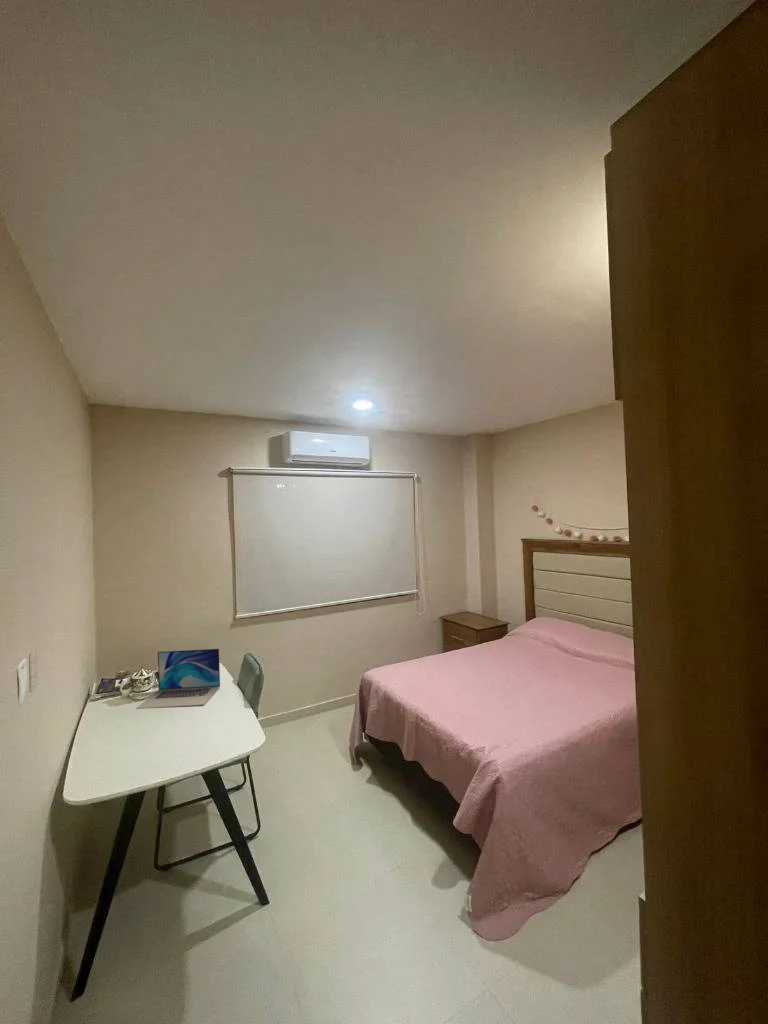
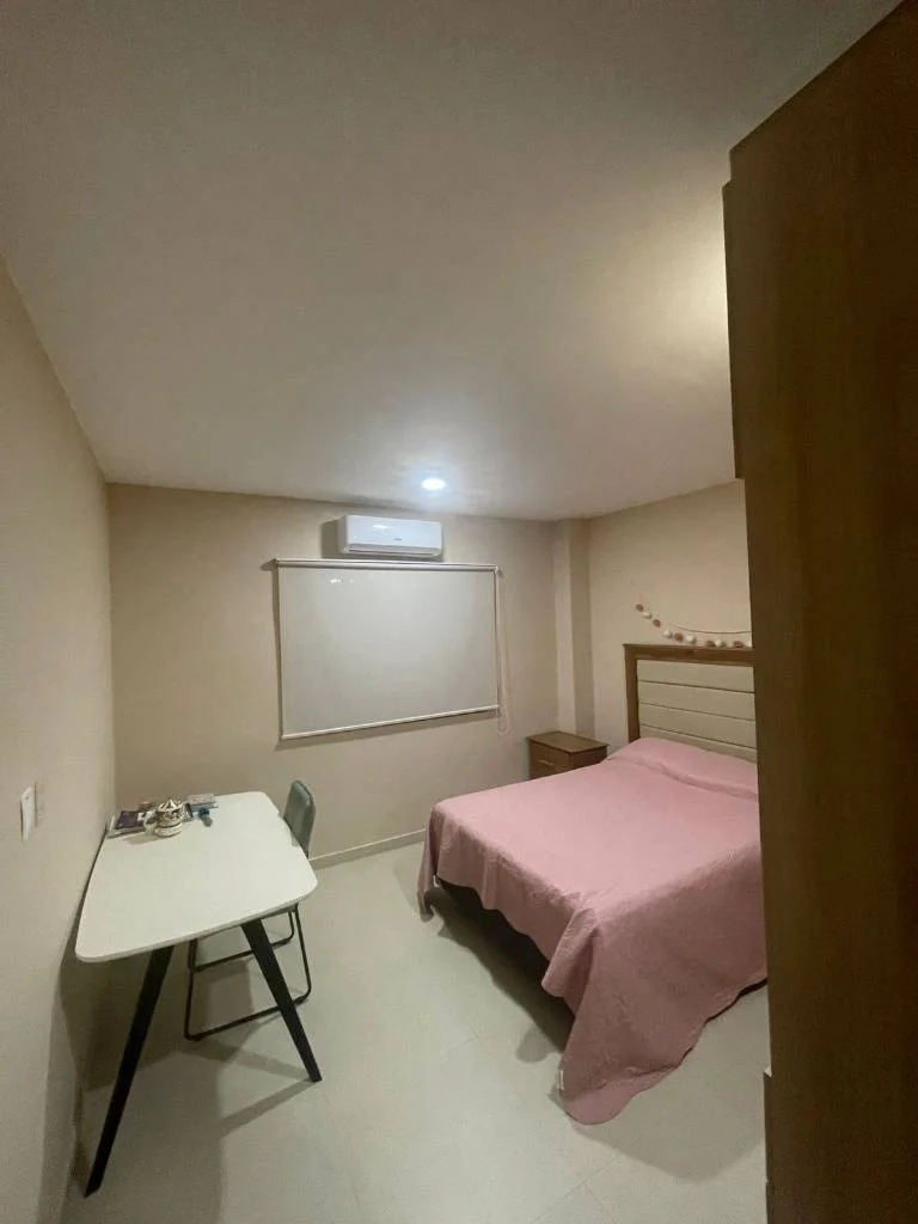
- laptop (179, 677)
